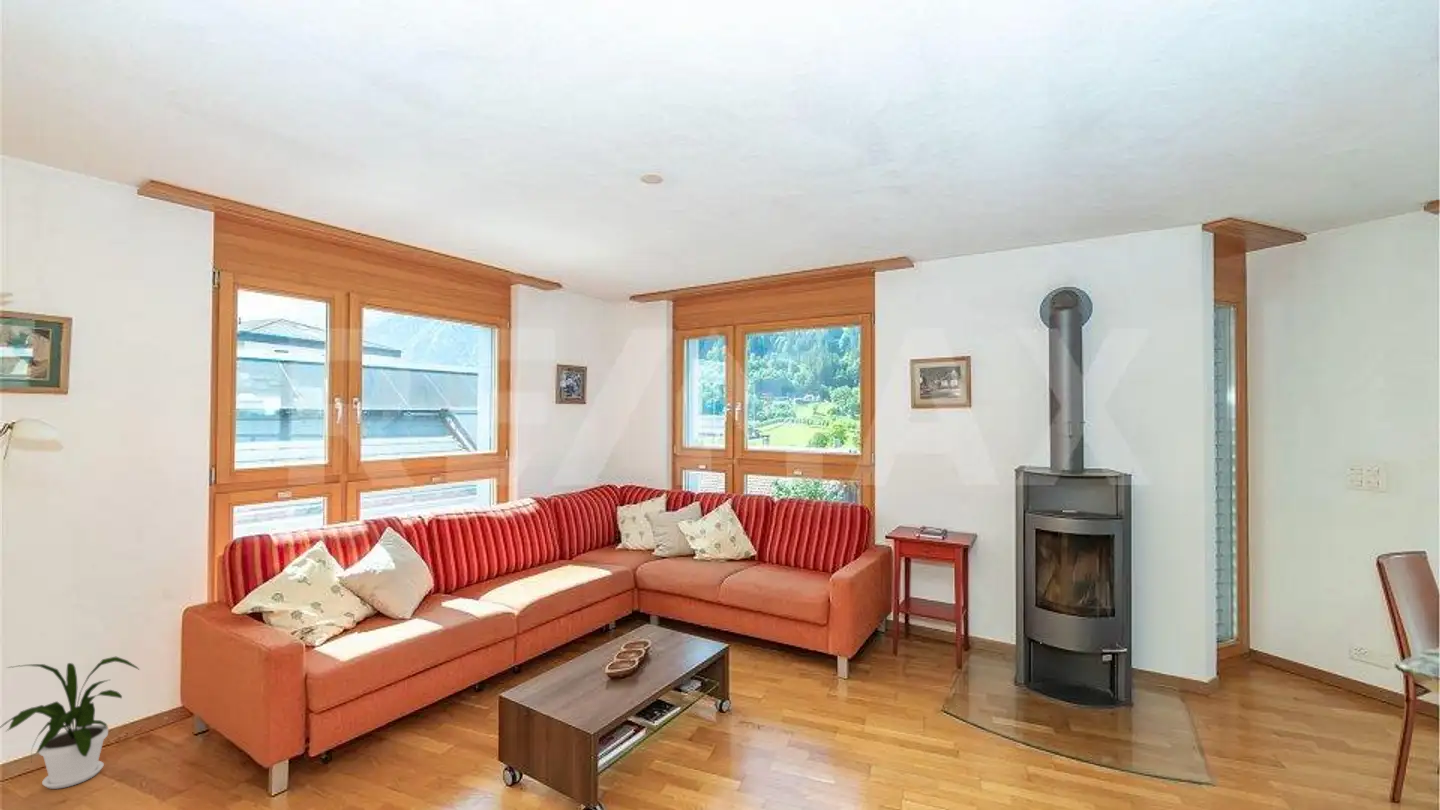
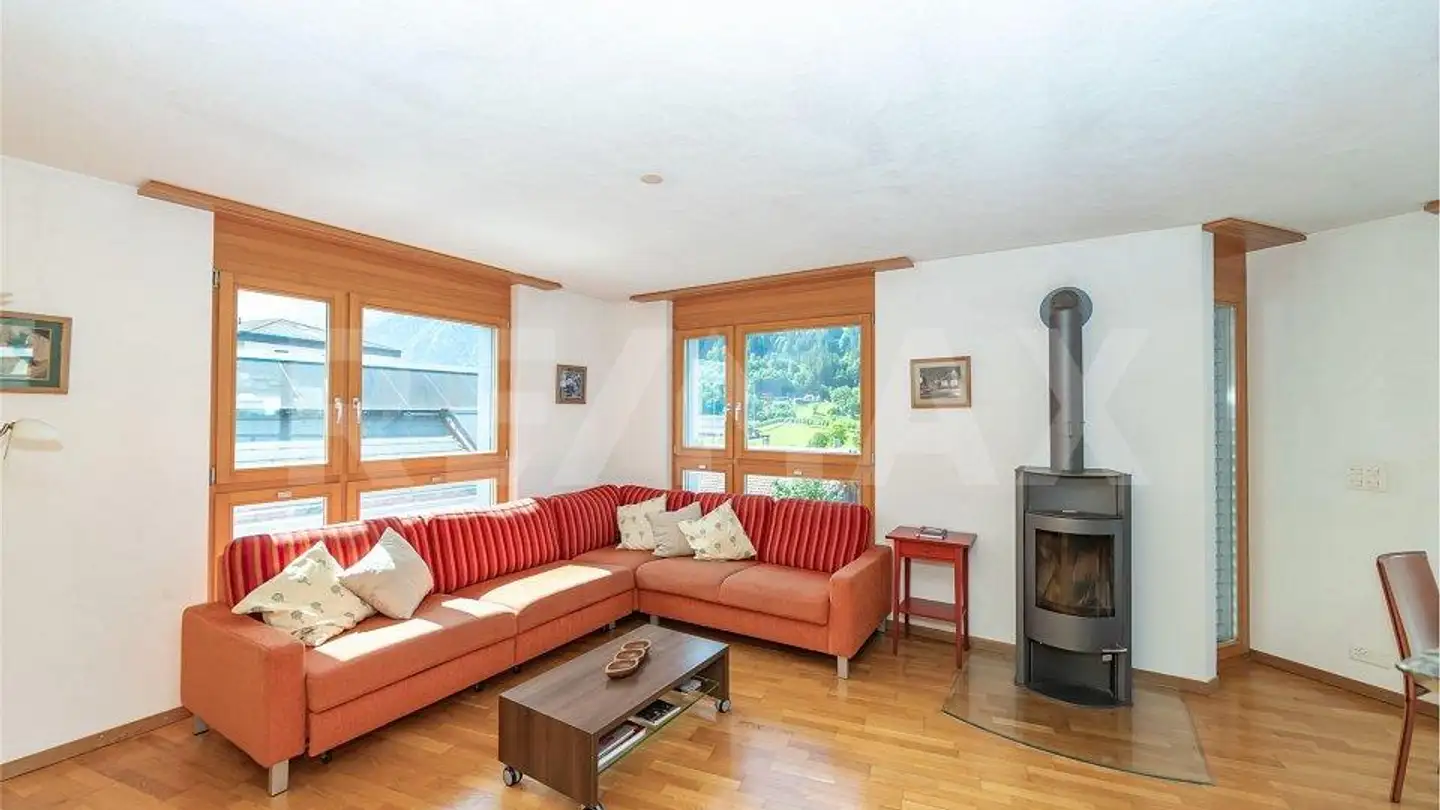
- house plant (70, 716)
